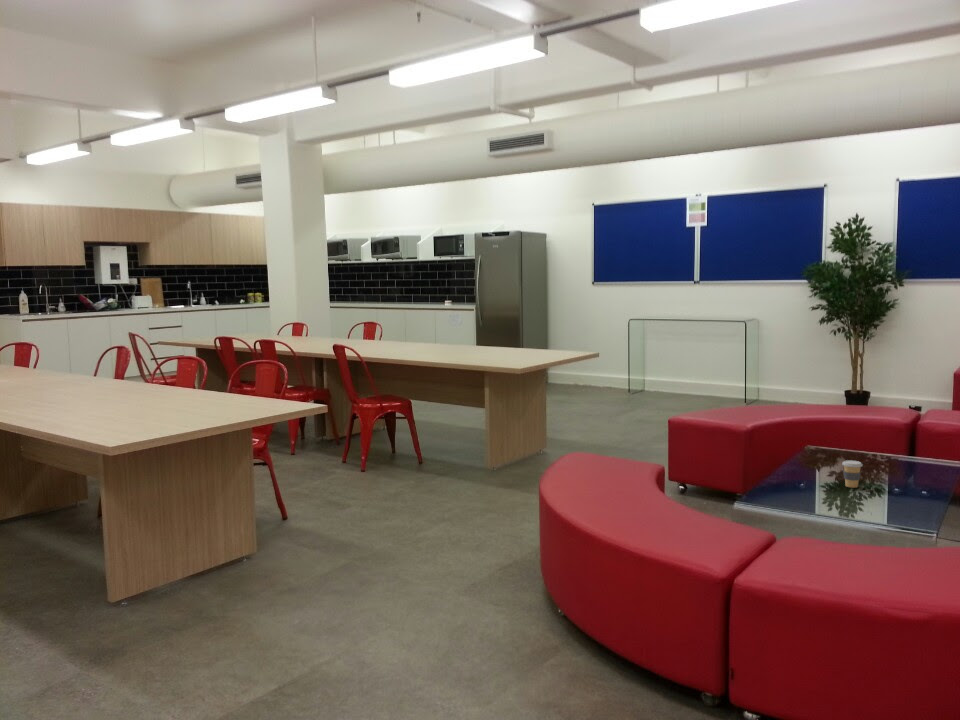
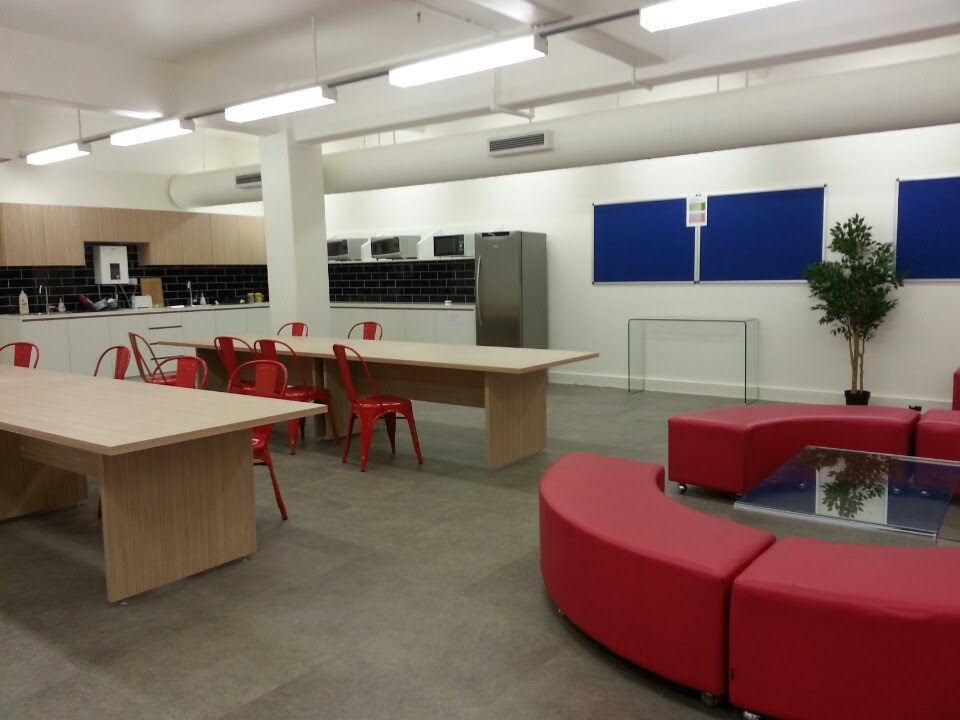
- coffee cup (851, 474)
